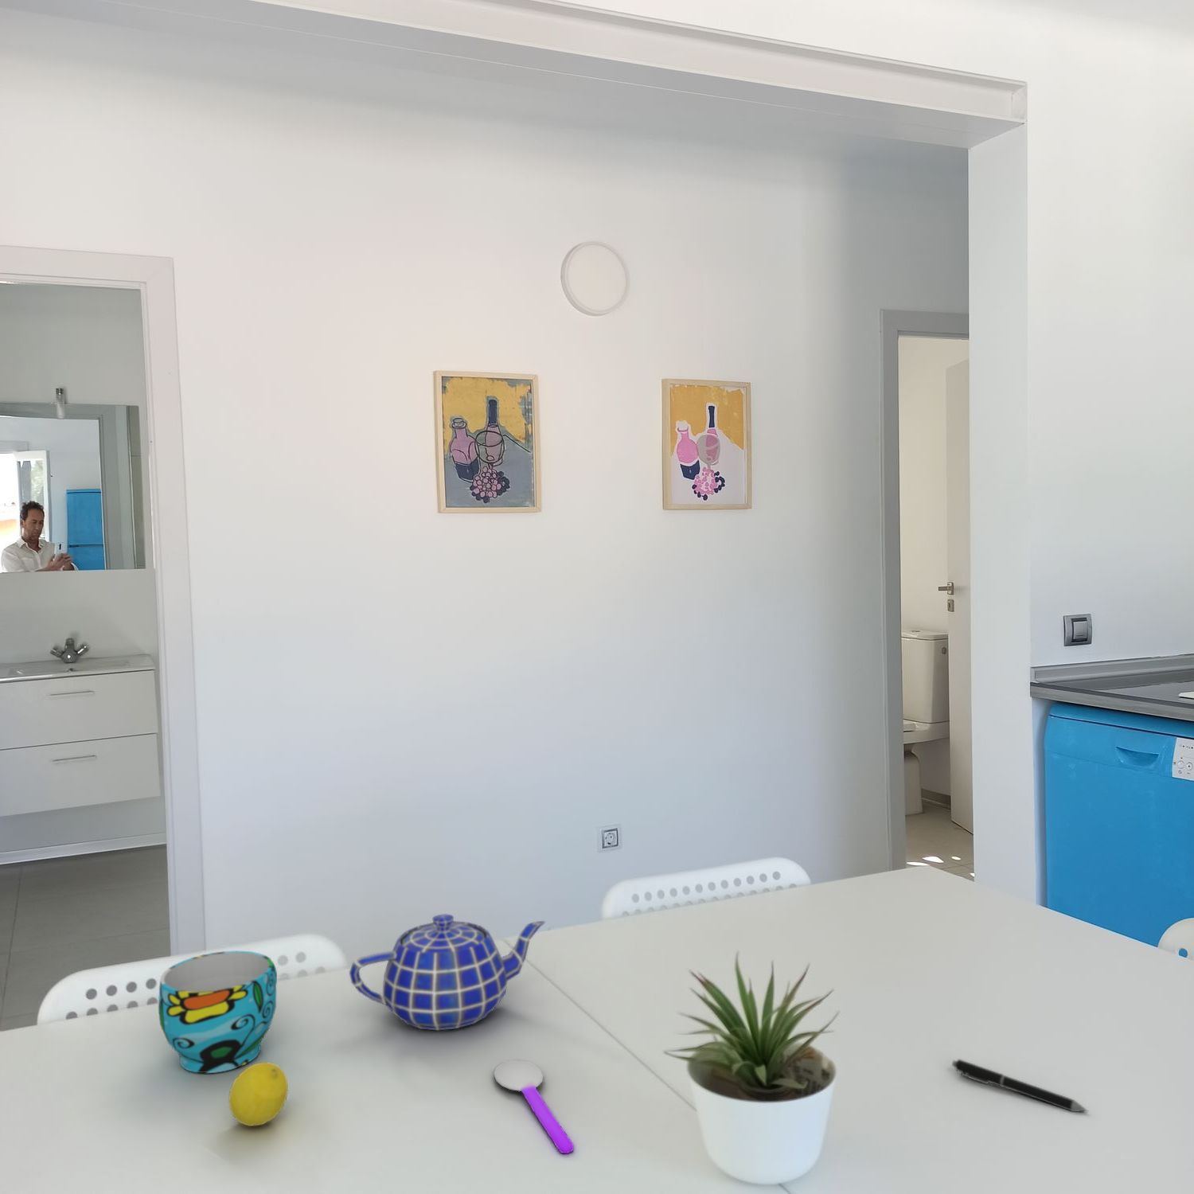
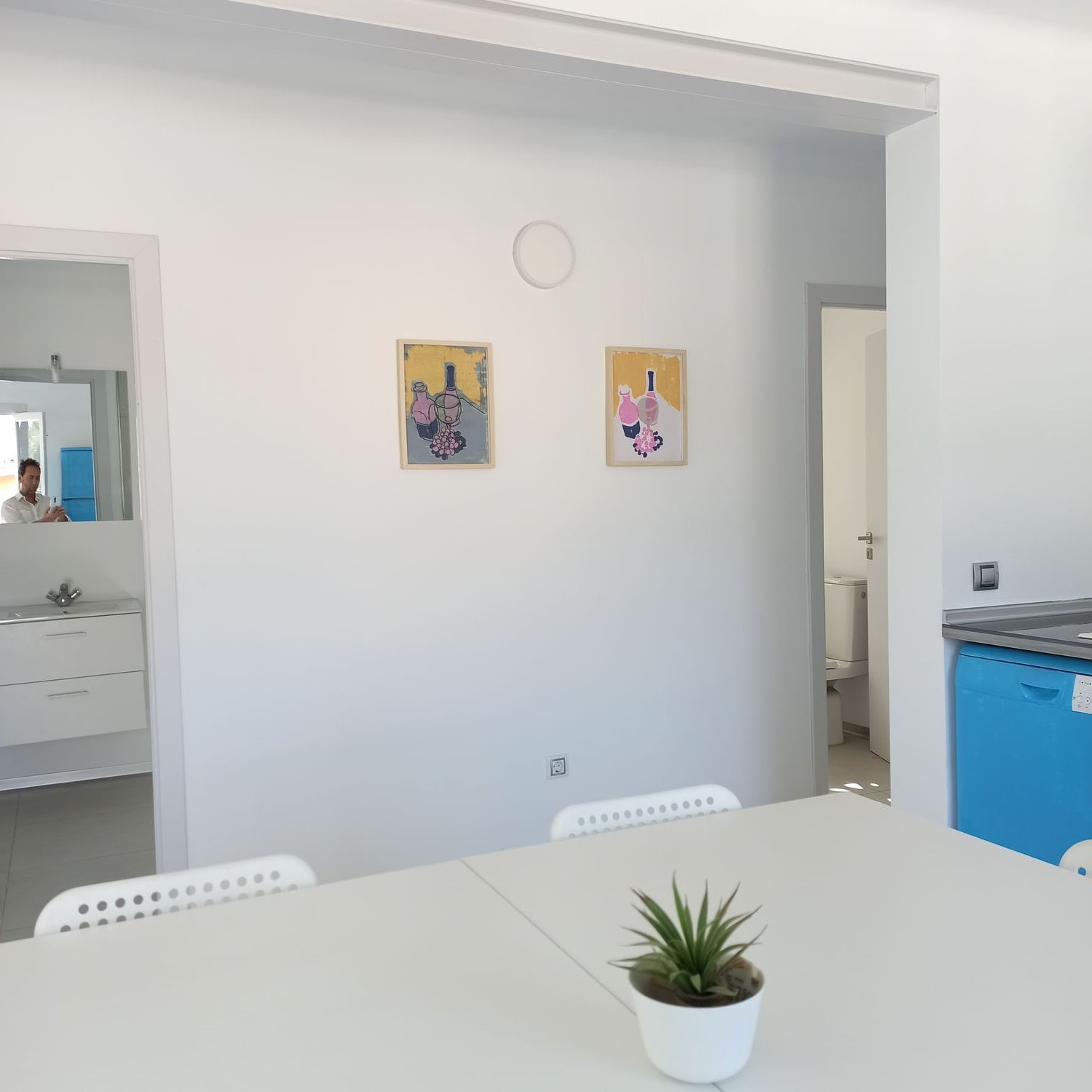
- pen (1018, 1086)
- fruit (258, 1093)
- cup (221, 1010)
- teapot (450, 963)
- spoon (536, 1099)
